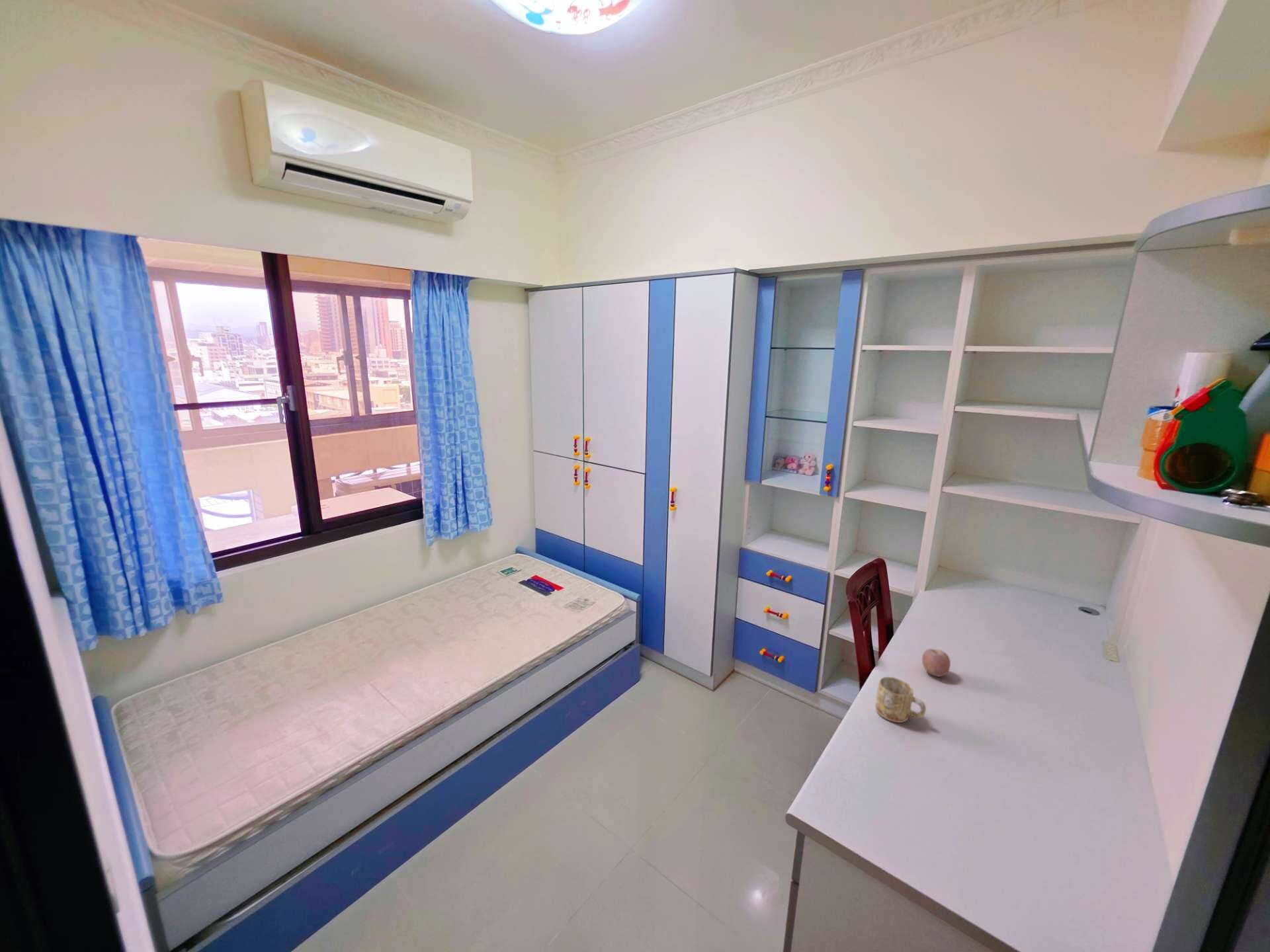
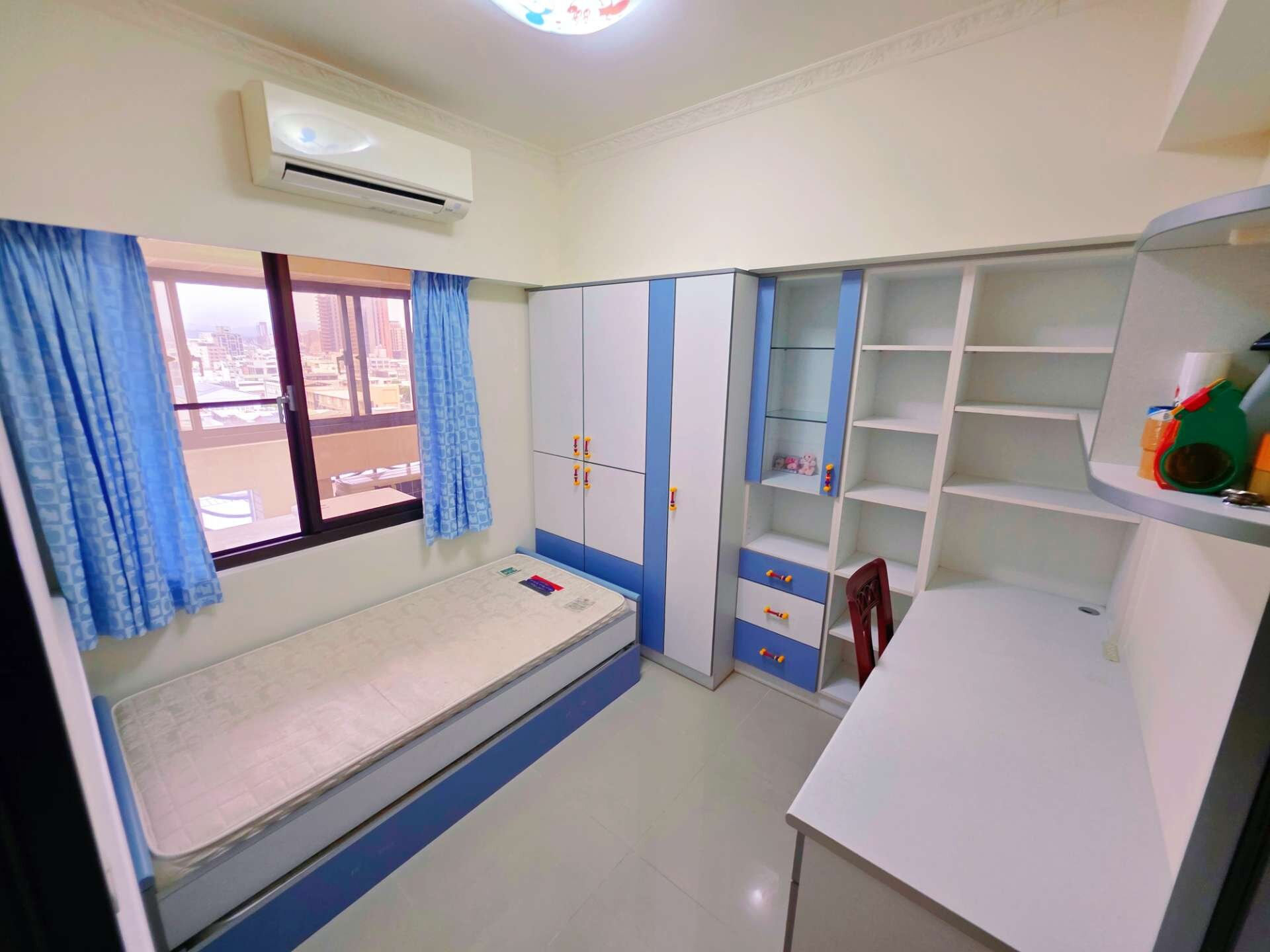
- mug (900, 701)
- fruit (936, 662)
